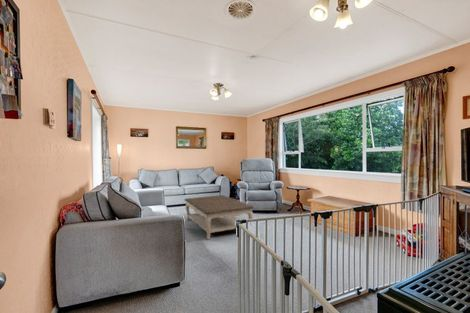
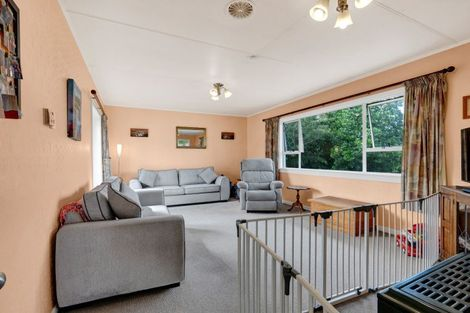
- coffee table (216, 213)
